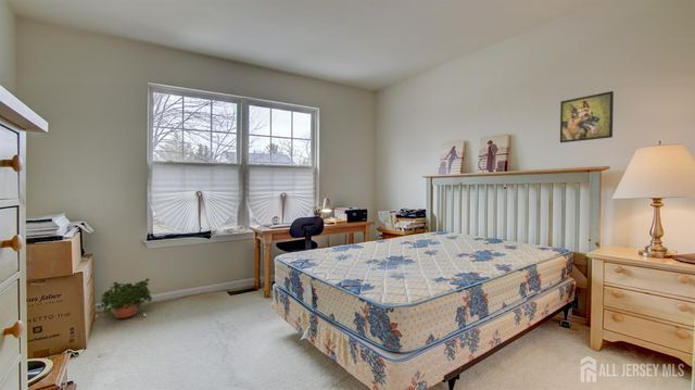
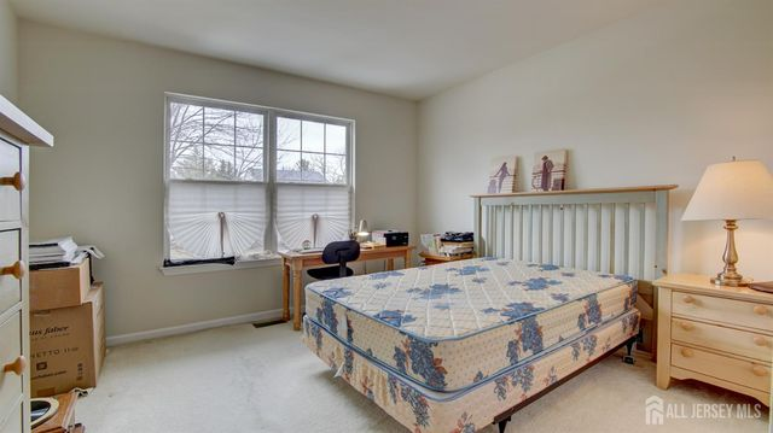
- potted plant (125, 299)
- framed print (584, 118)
